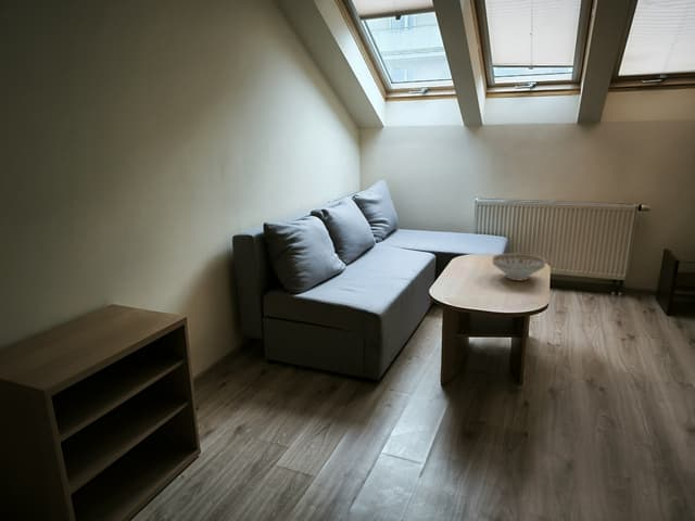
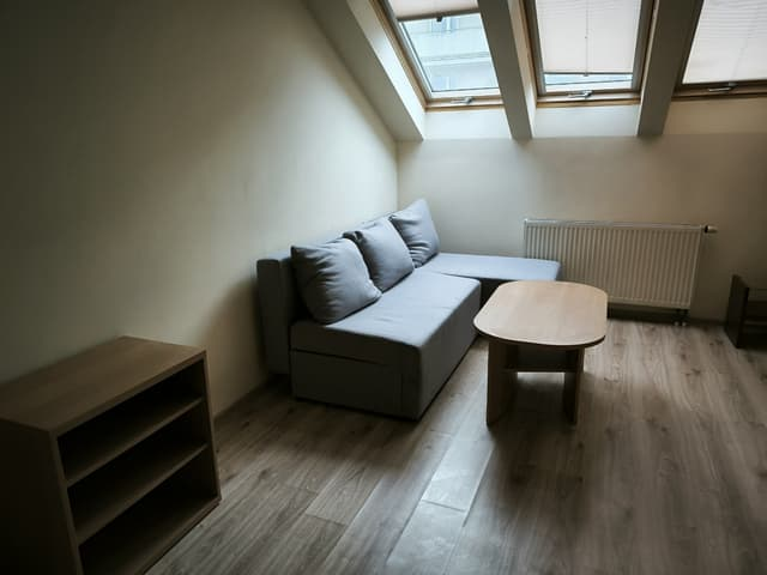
- decorative bowl (518, 268)
